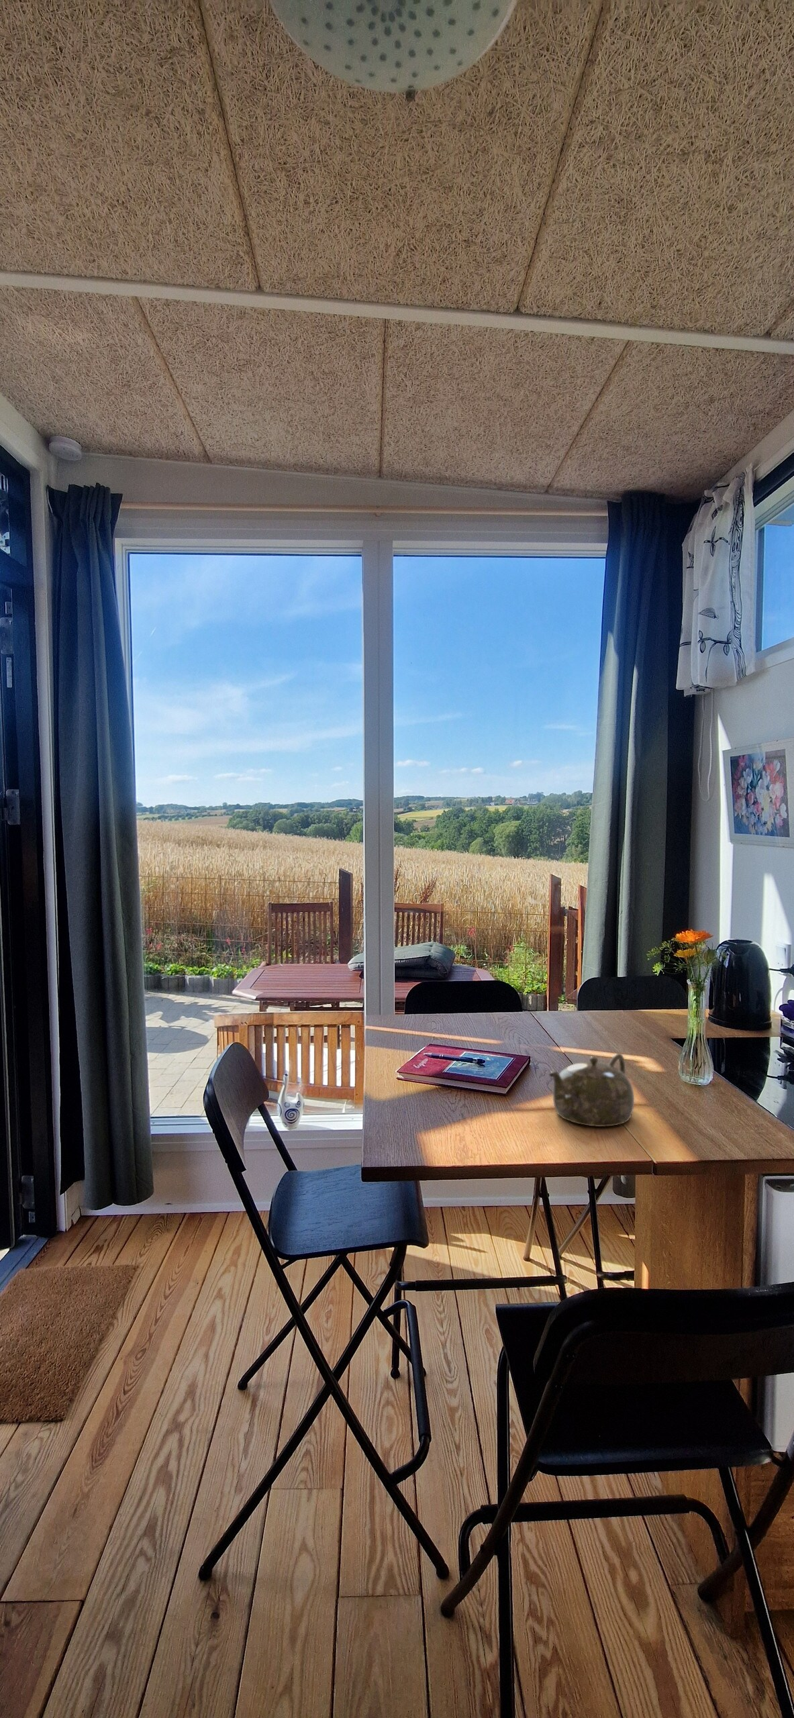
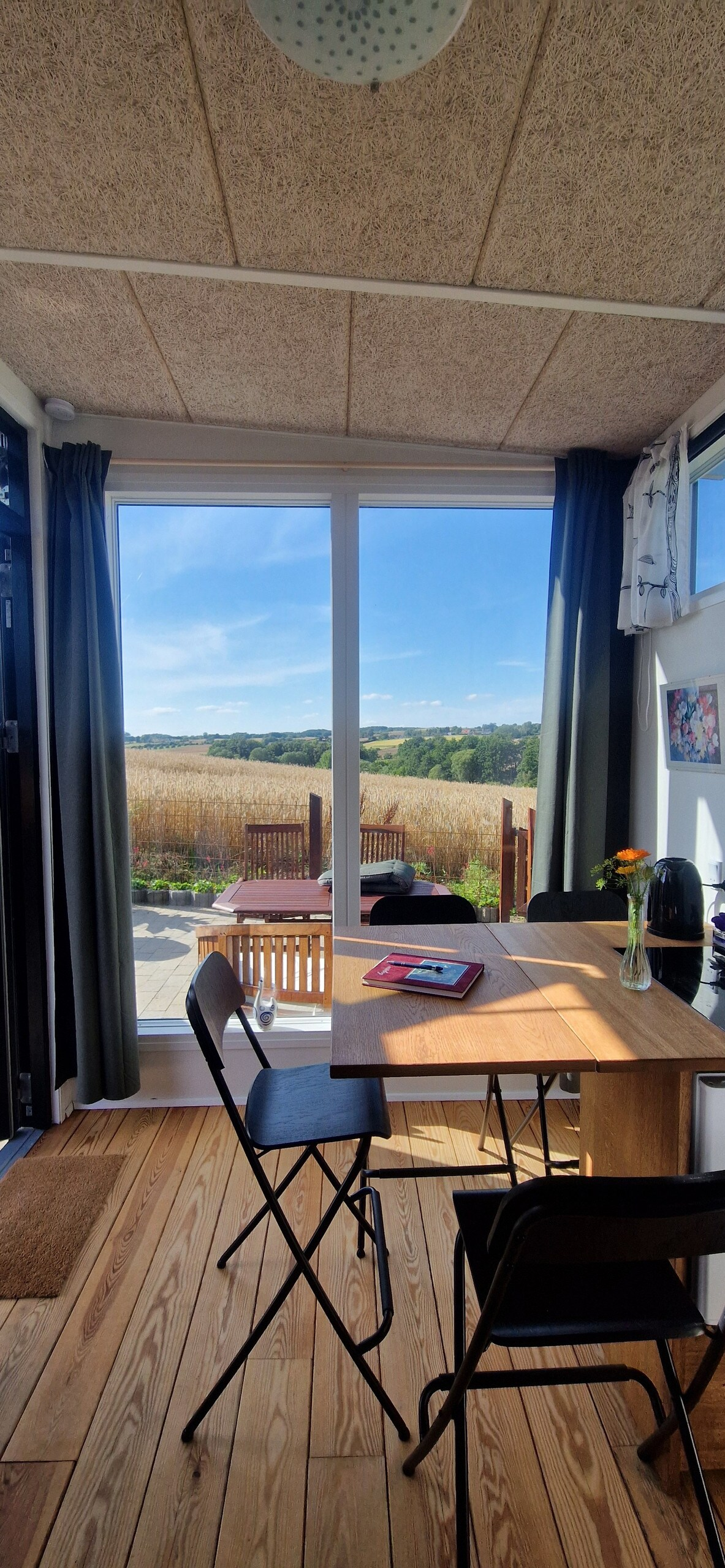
- teapot (589, 1087)
